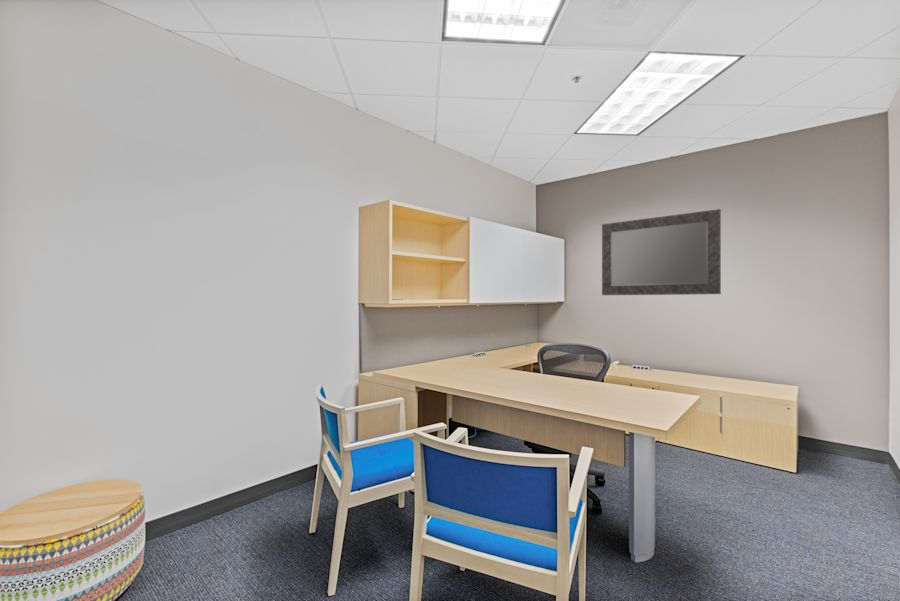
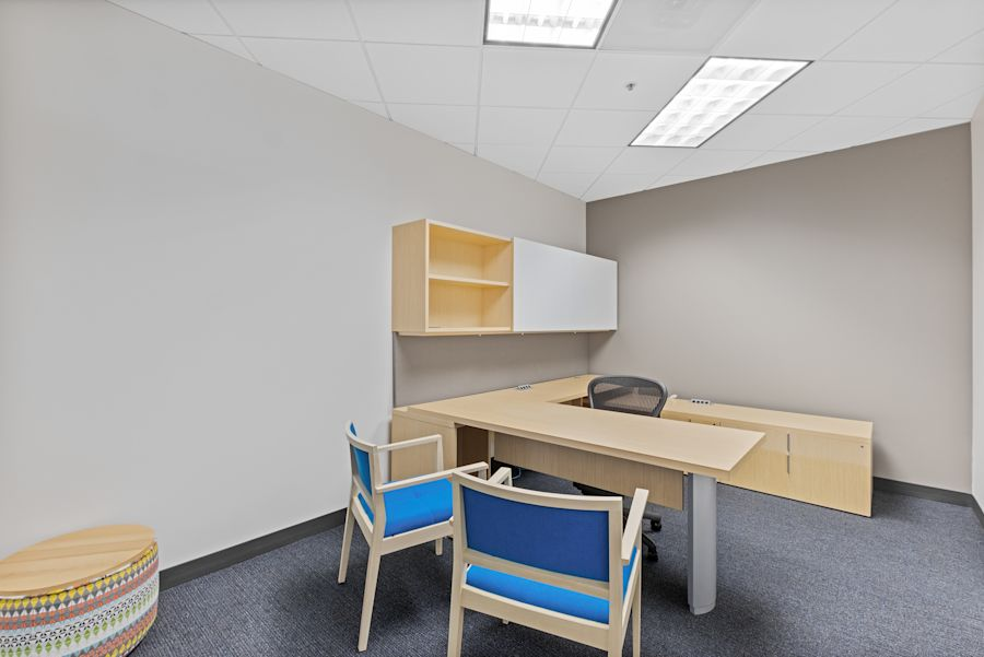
- mirror (656, 256)
